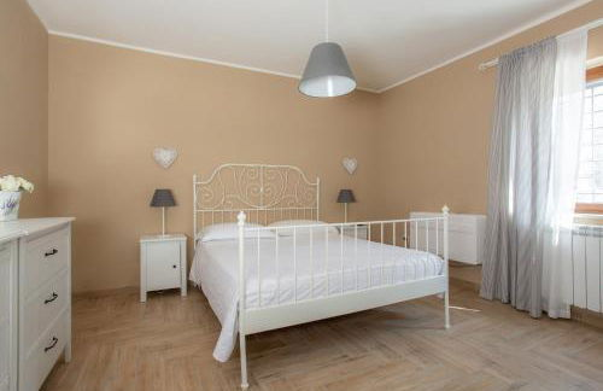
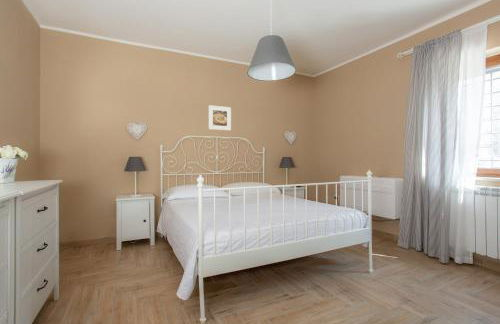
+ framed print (219, 118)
